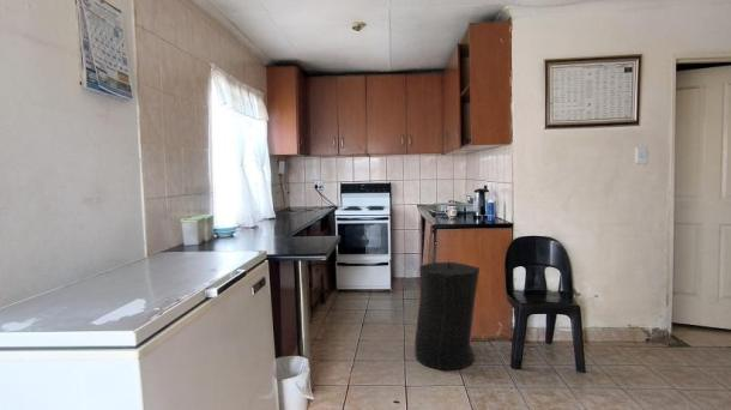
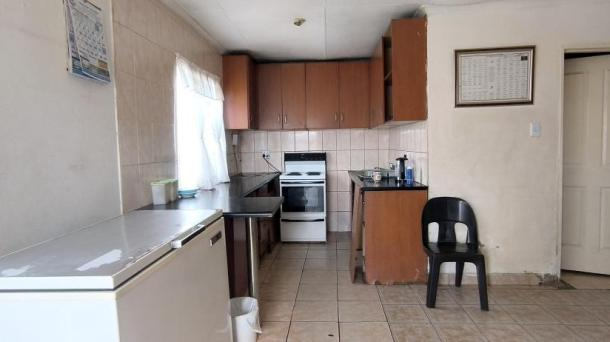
- trash can (446, 308)
